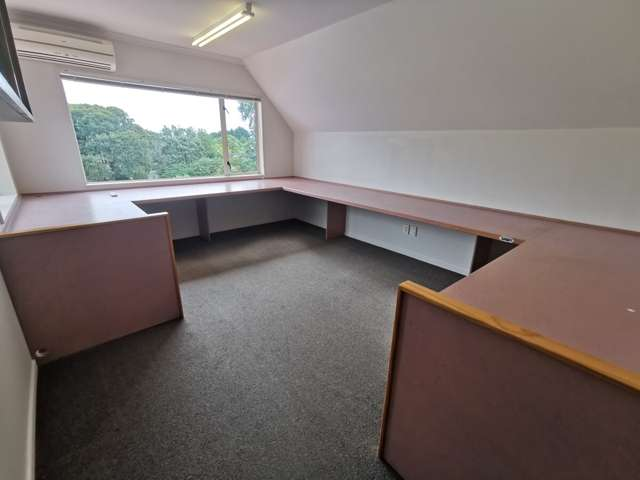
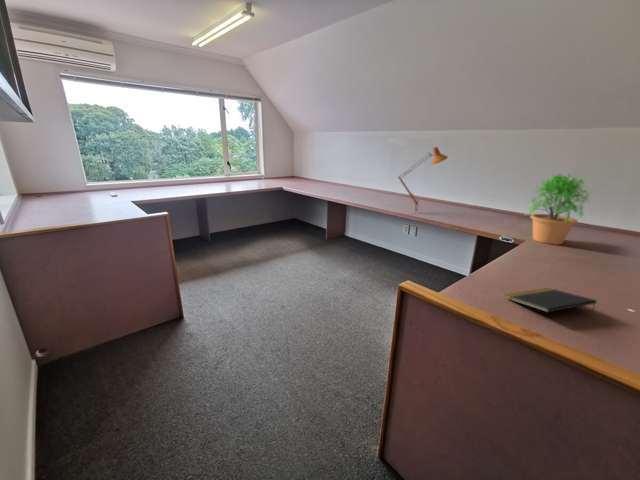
+ notepad (548, 299)
+ potted plant (555, 207)
+ desk lamp (410, 171)
